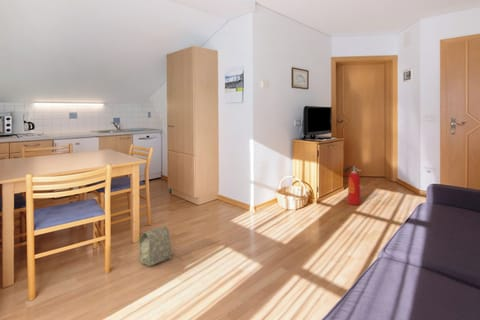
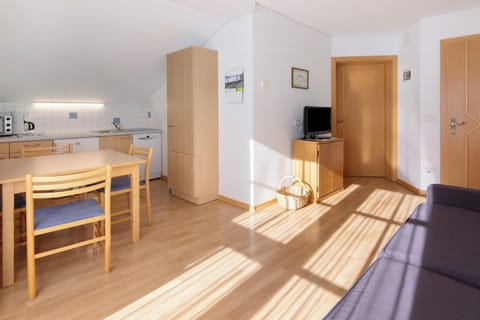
- bag (155, 244)
- fire extinguisher (353, 184)
